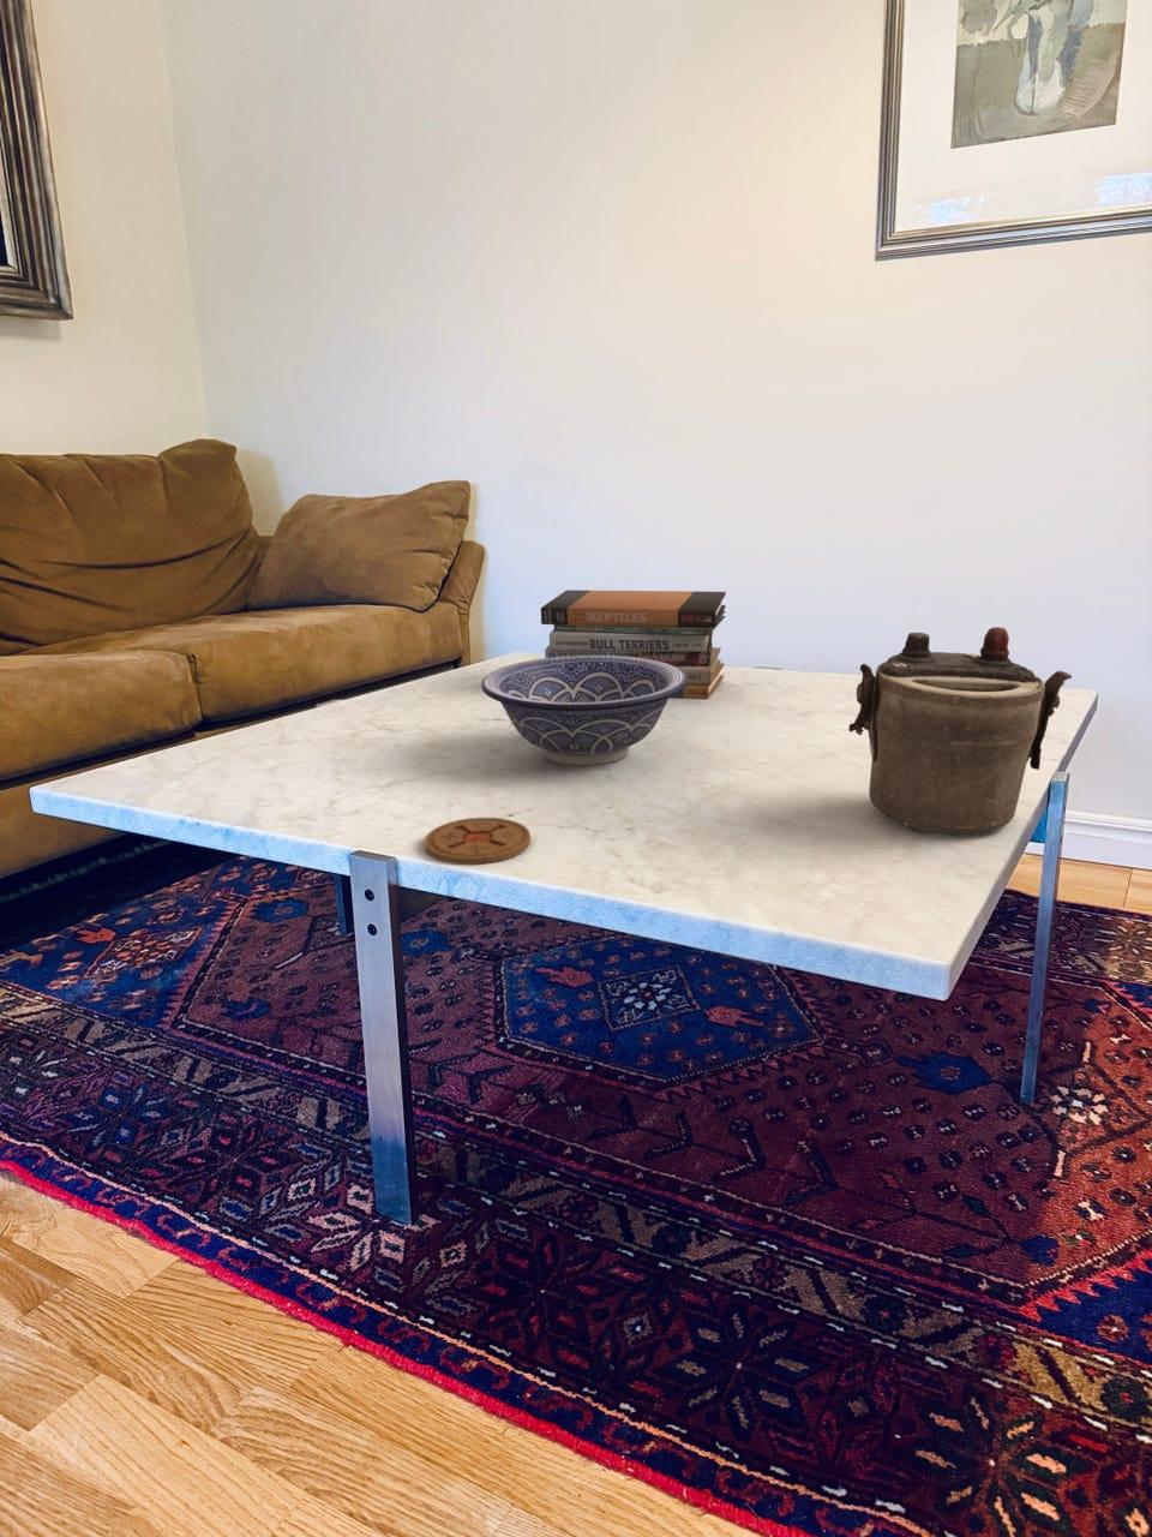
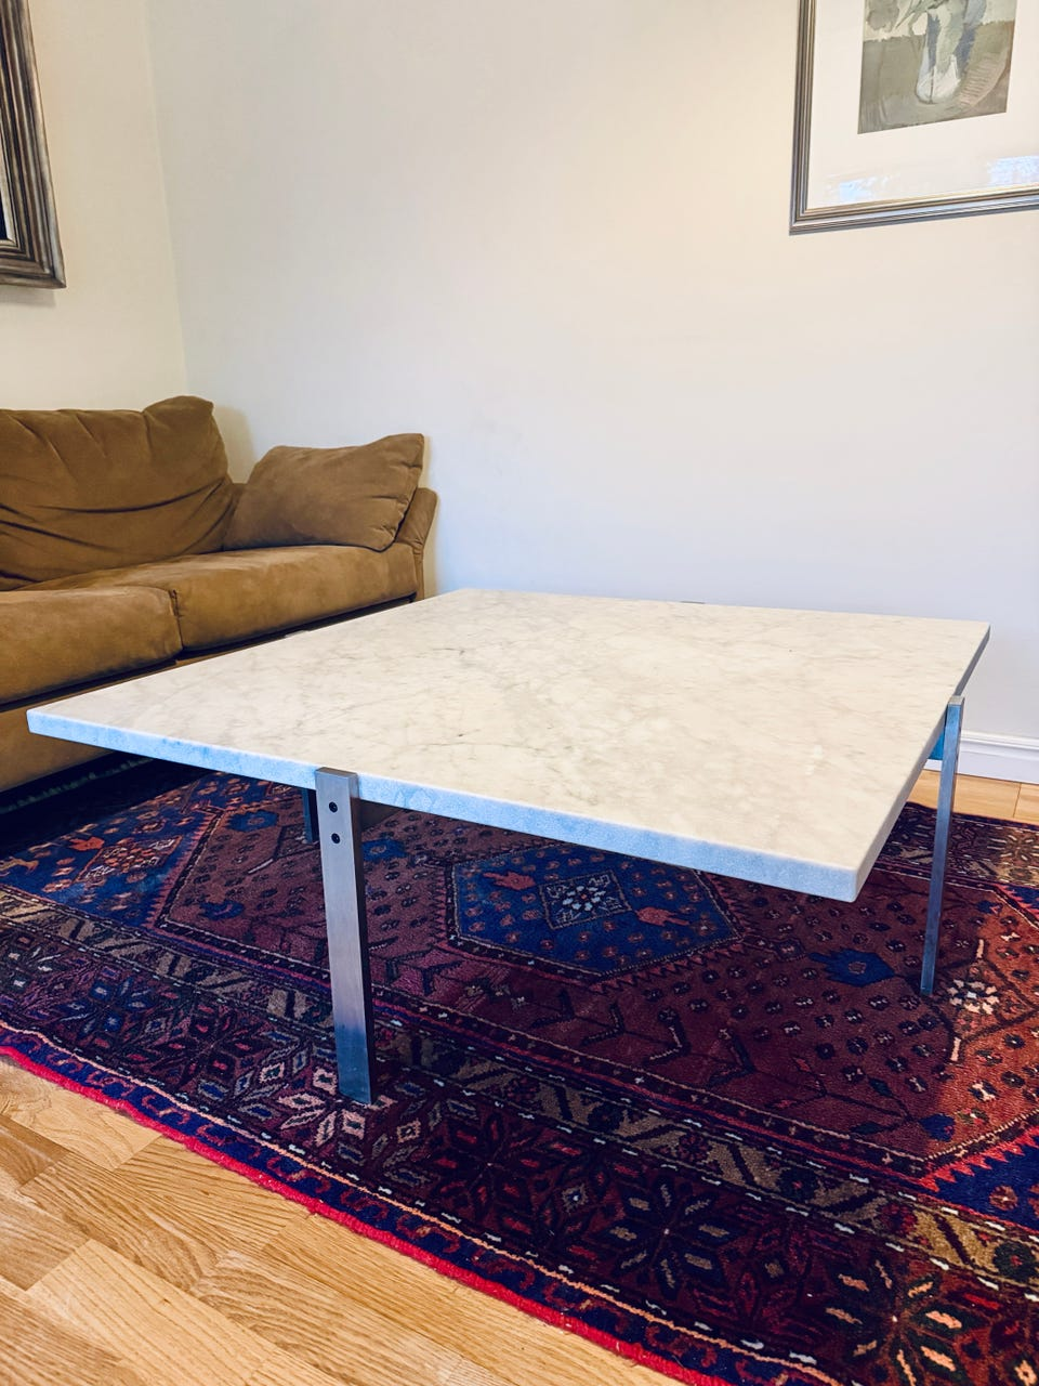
- decorative bowl (584, 714)
- book stack (635, 643)
- coaster (478, 840)
- teapot (955, 725)
